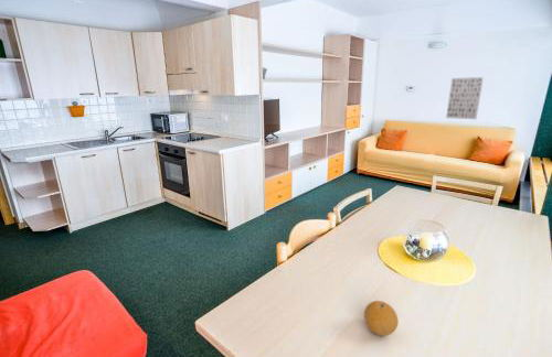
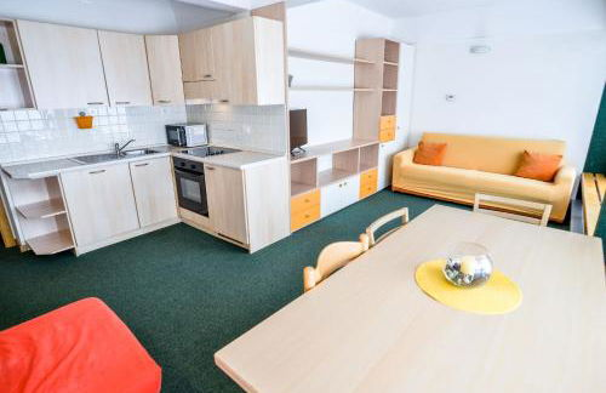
- wall art (464, 98)
- fruit (380, 317)
